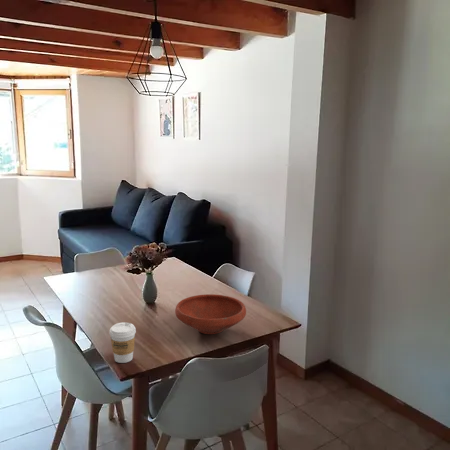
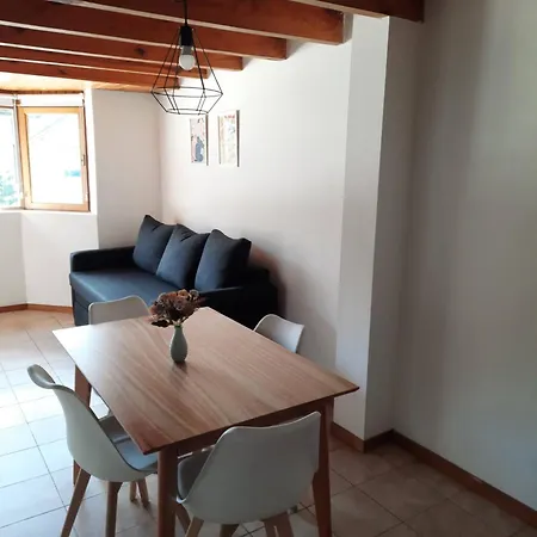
- bowl (210, 317)
- coffee cup (123, 342)
